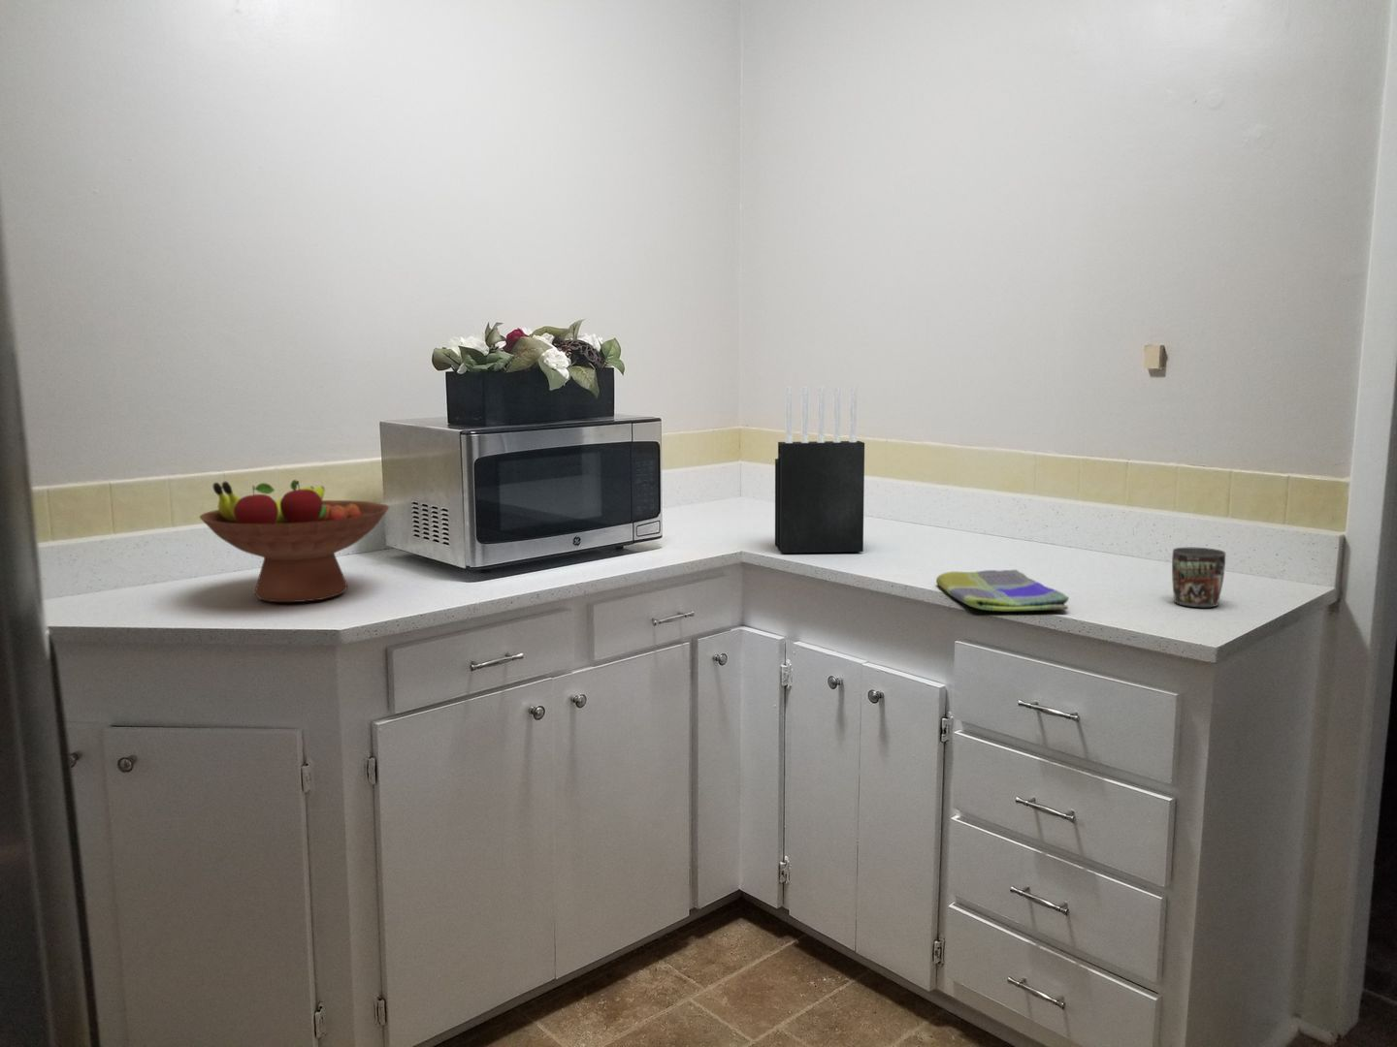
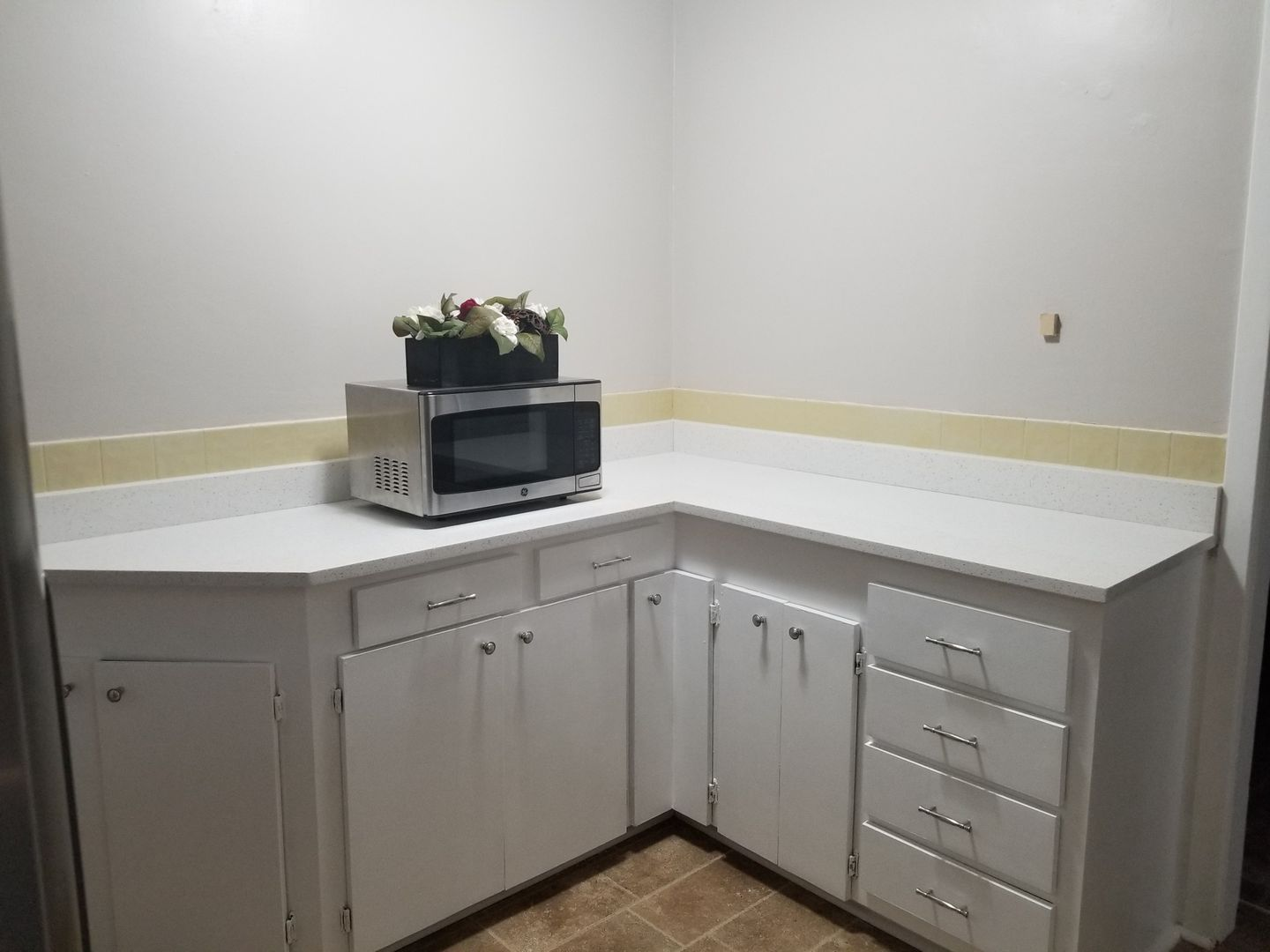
- knife block (817, 467)
- mug (1200, 575)
- fruit bowl (298, 536)
- dish towel (999, 589)
